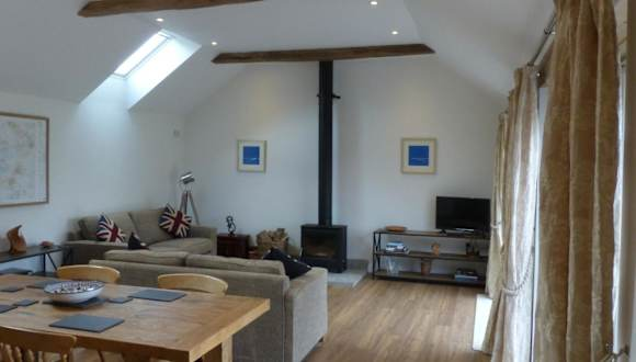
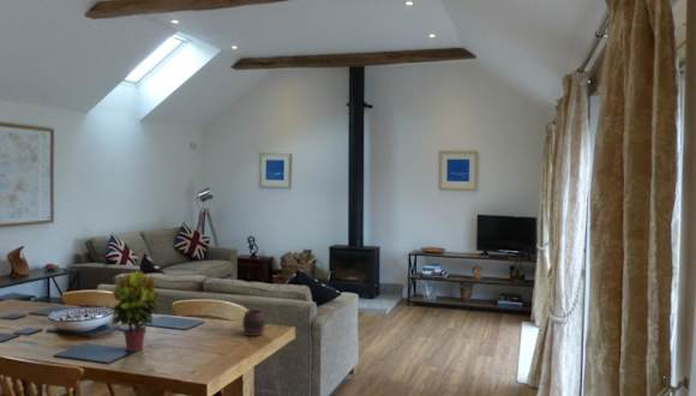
+ cup (253, 323)
+ potted plant (136, 310)
